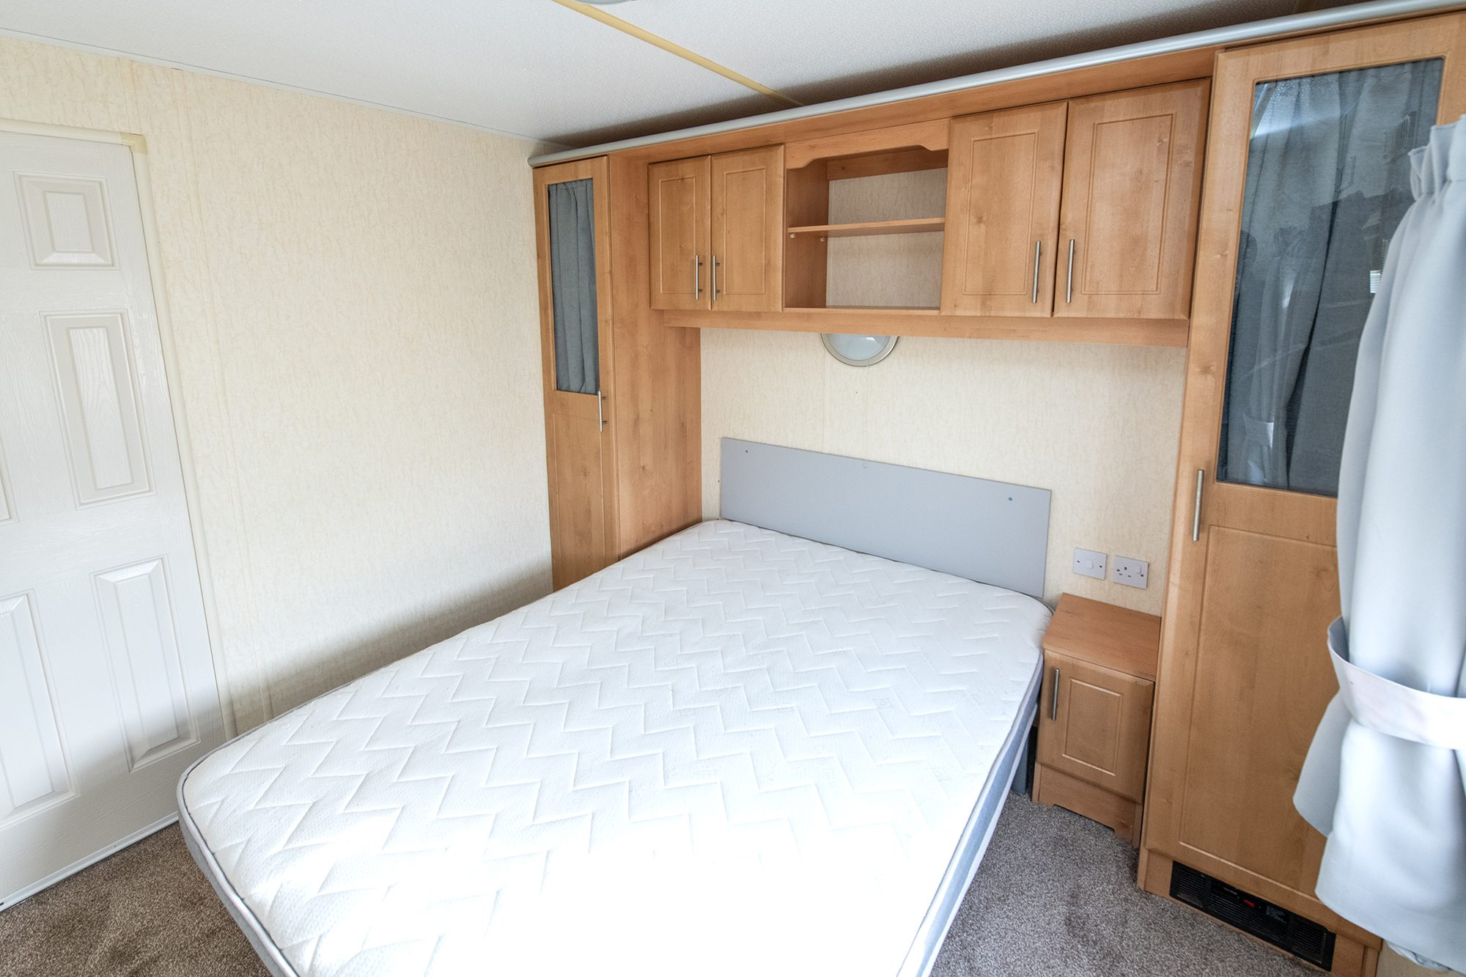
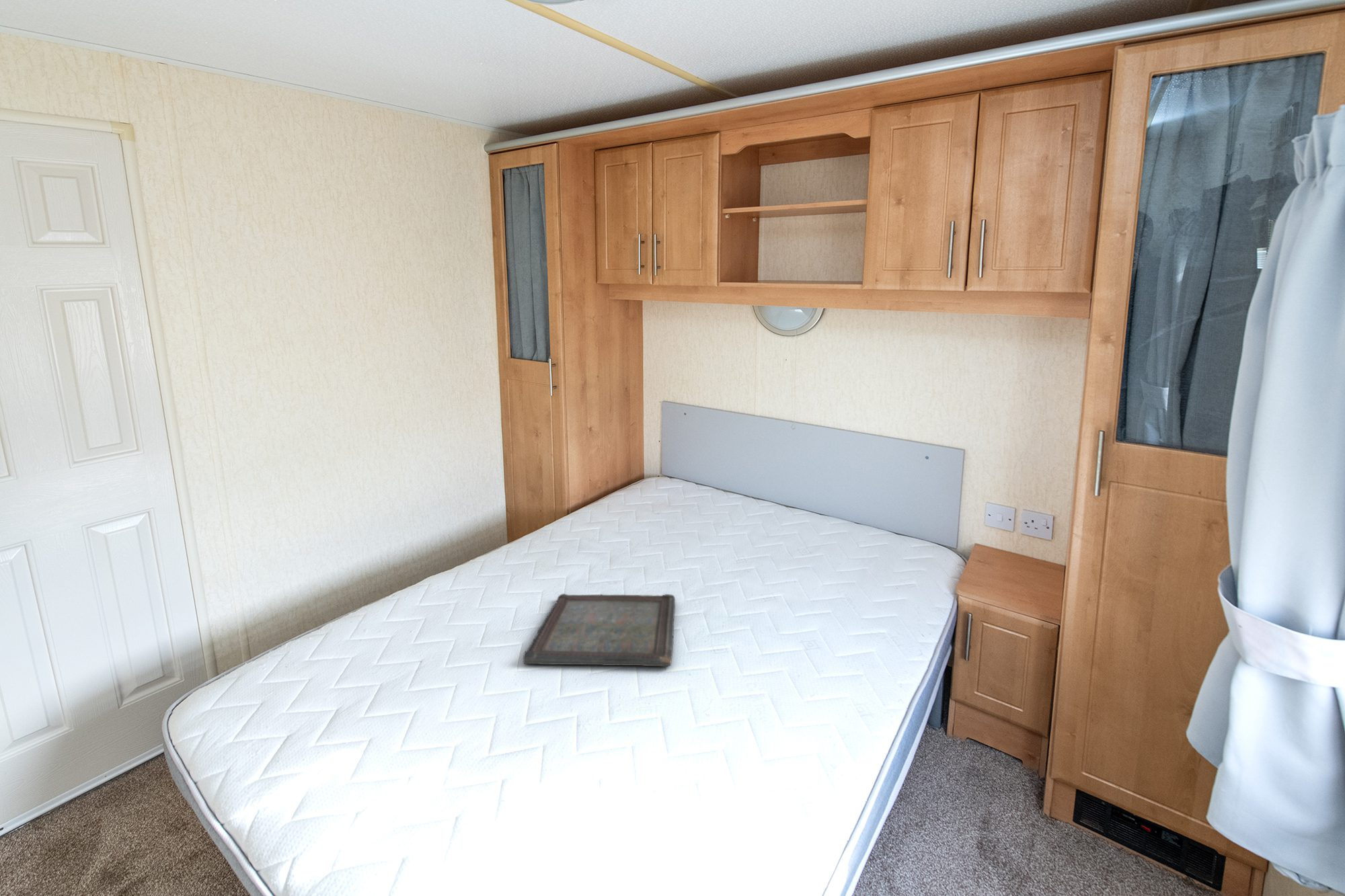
+ serving tray (609, 626)
